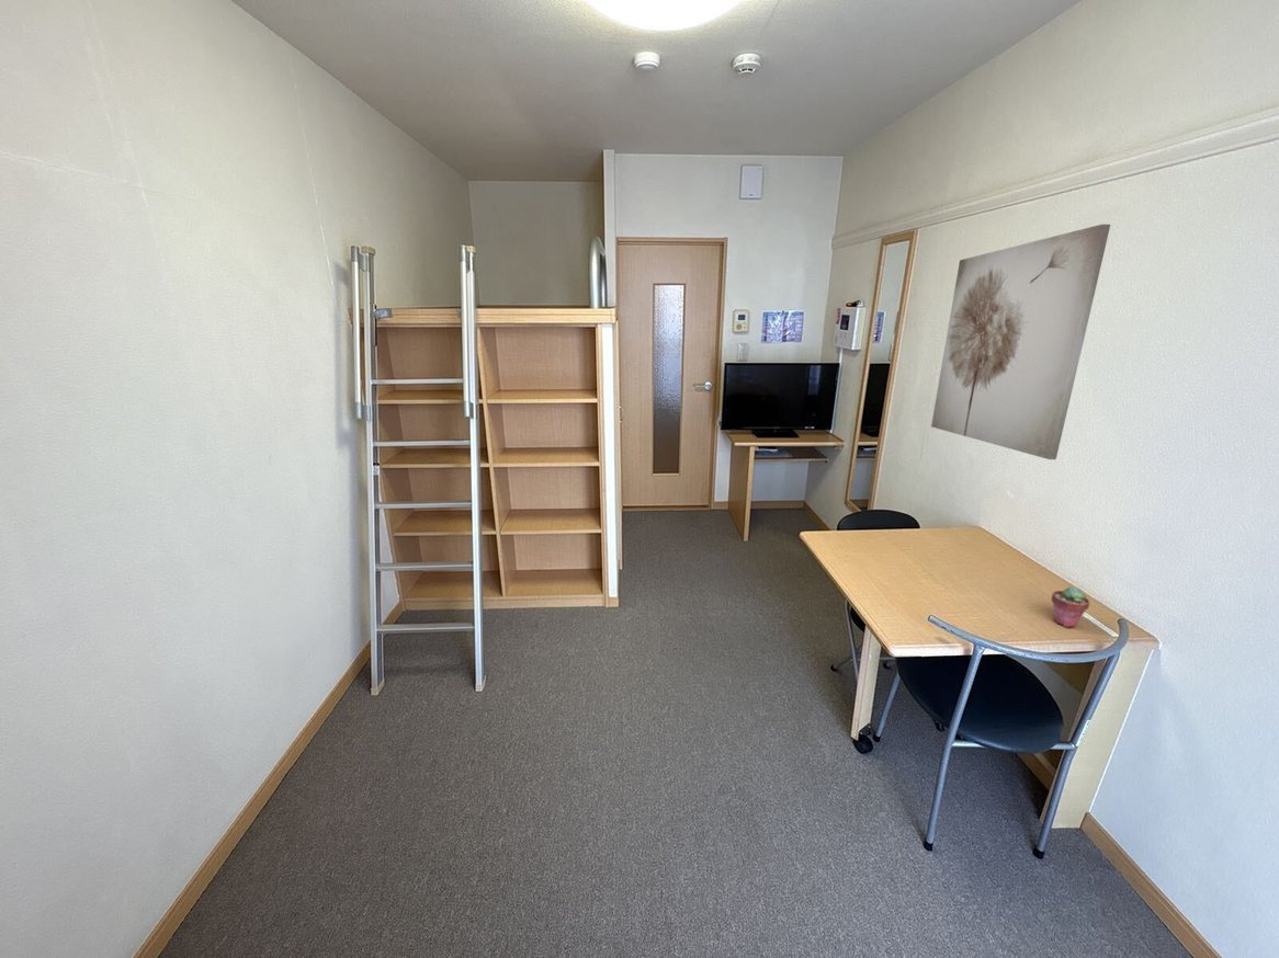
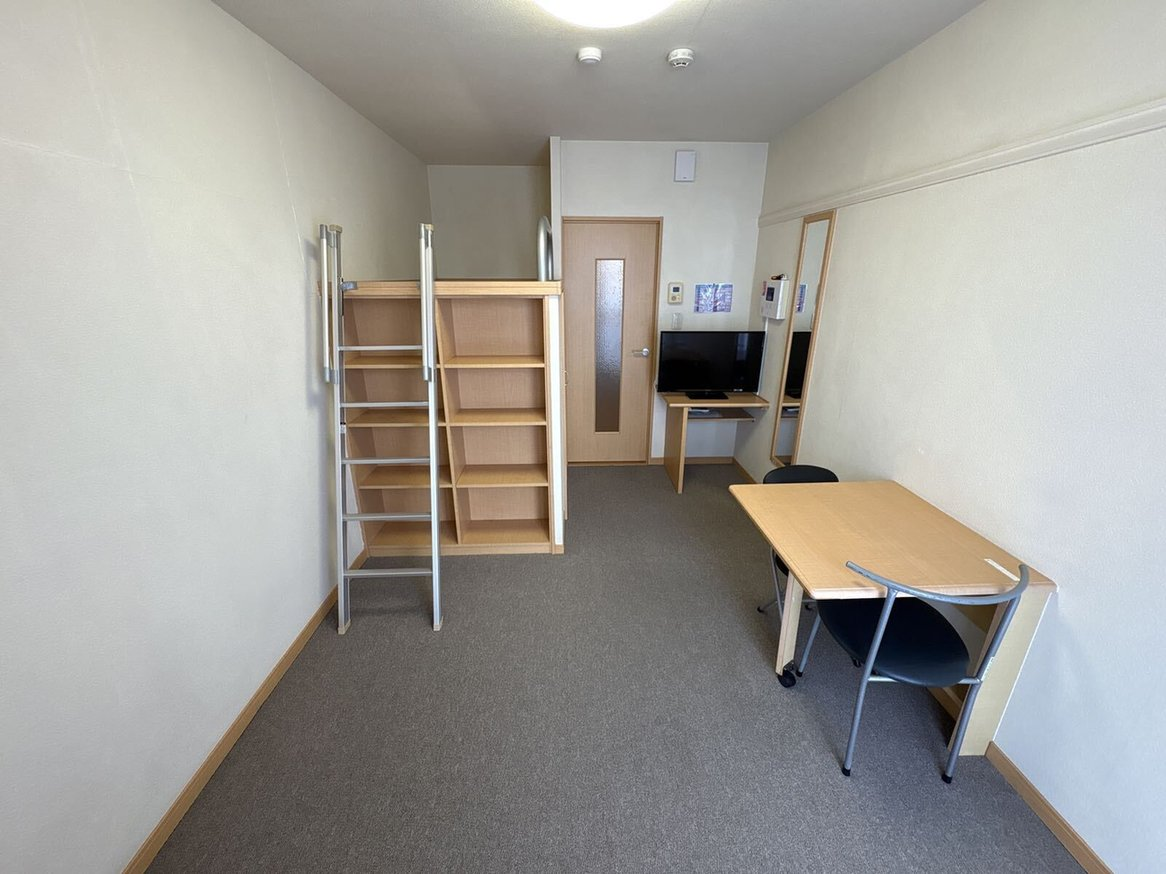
- wall art (1001, 346)
- potted succulent (1068, 604)
